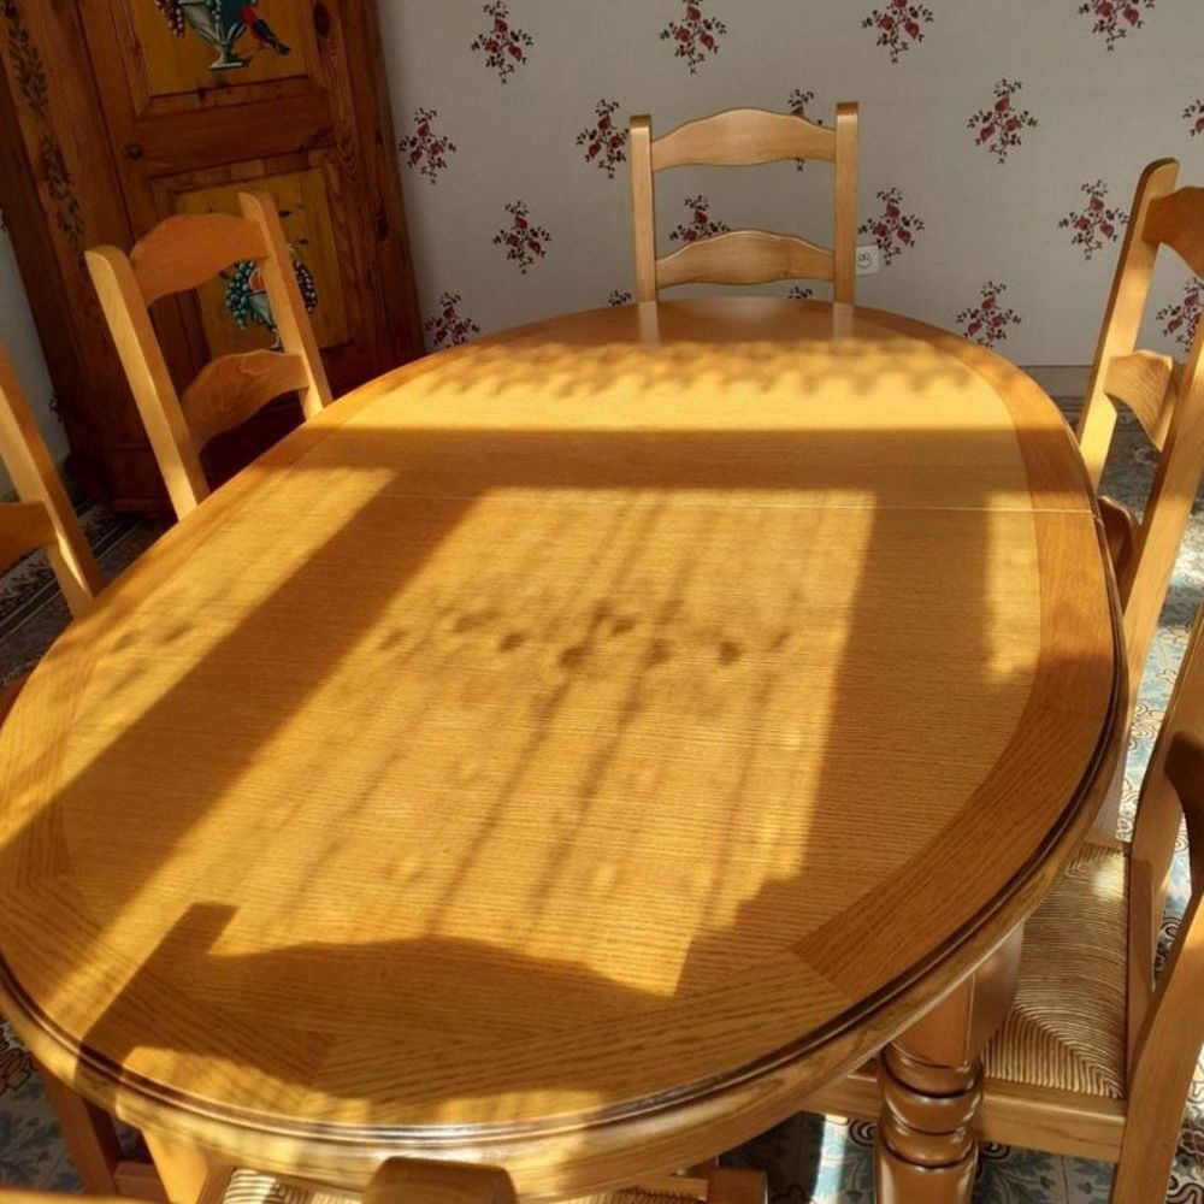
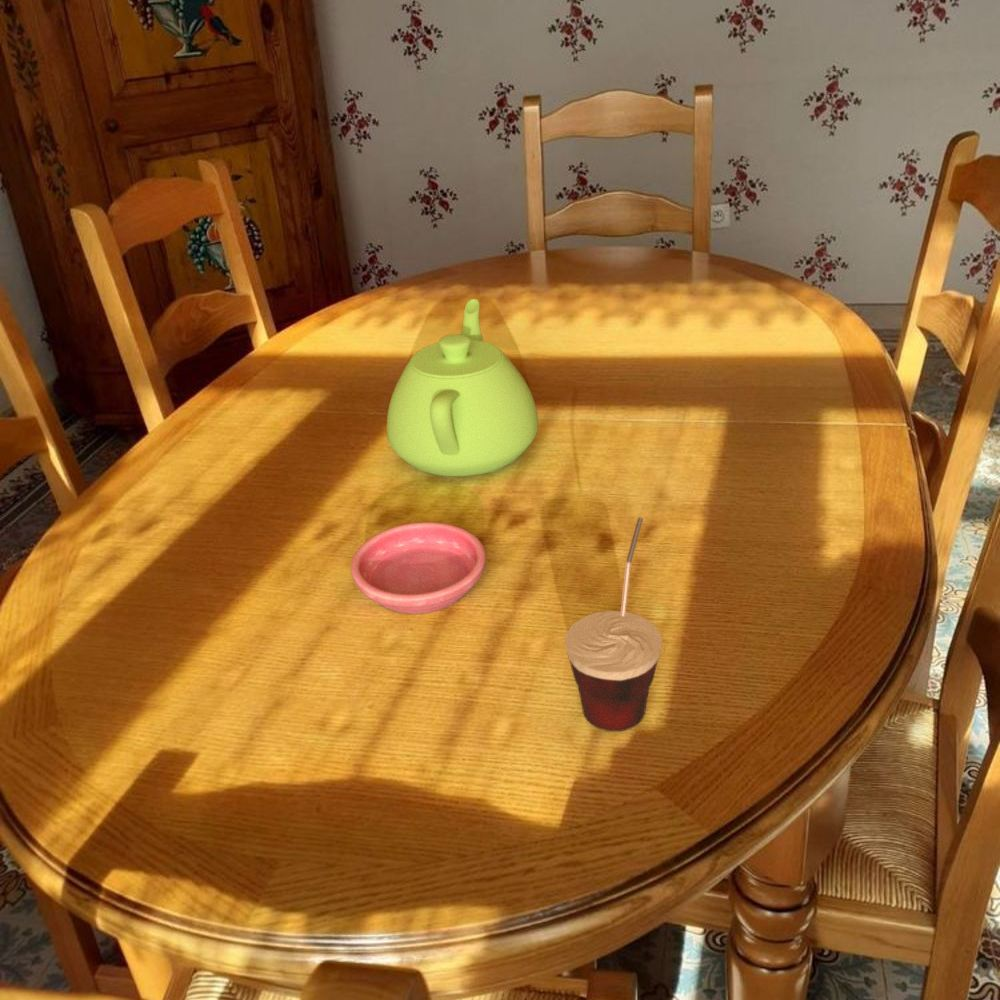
+ saucer (419, 570)
+ cup (622, 627)
+ teapot (461, 394)
